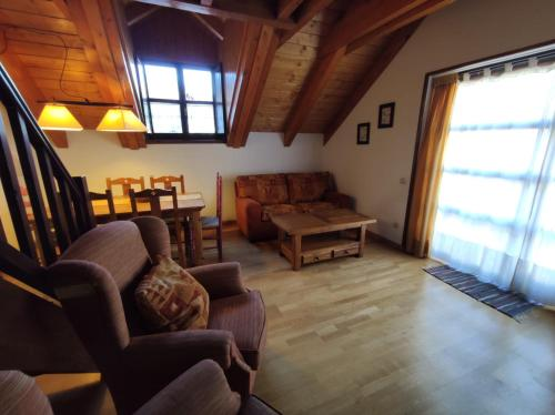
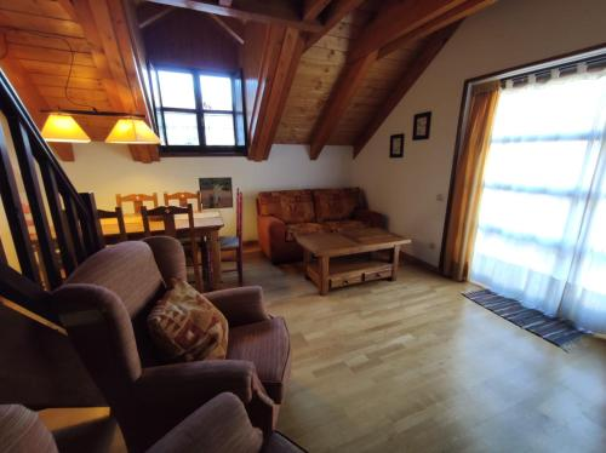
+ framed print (216, 193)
